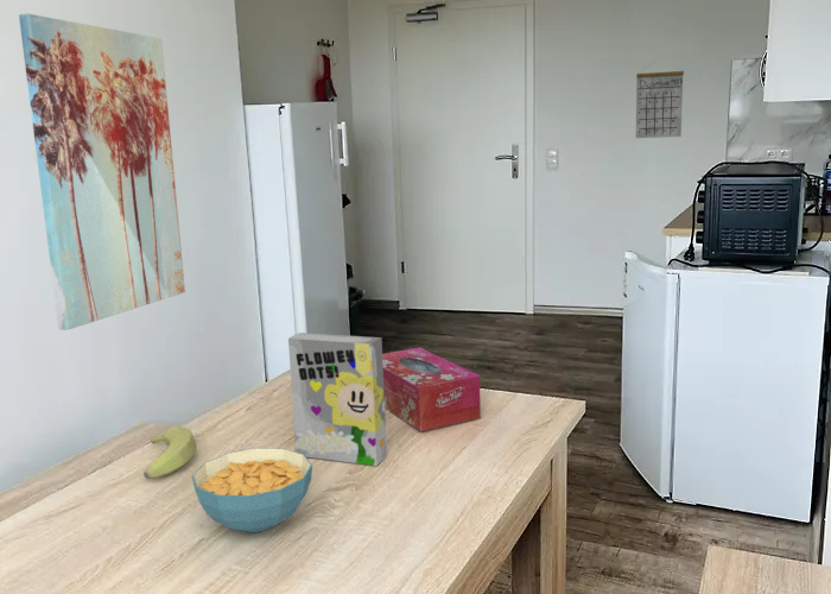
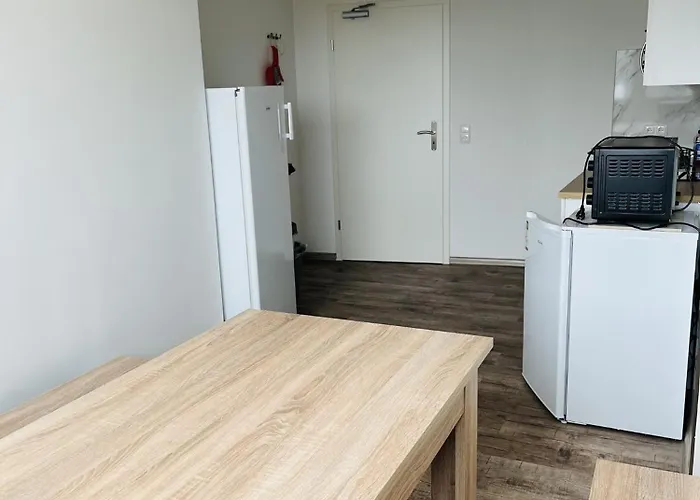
- cereal box (337, 397)
- wall art (114, 172)
- banana (166, 443)
- calendar (659, 97)
- cereal bowl (254, 497)
- tissue box (419, 385)
